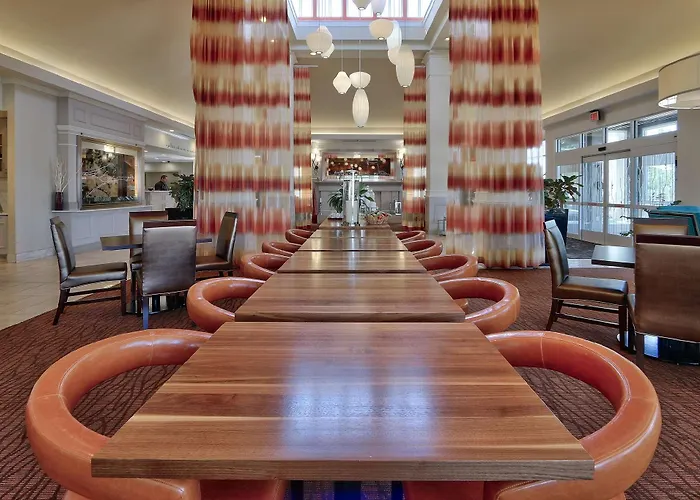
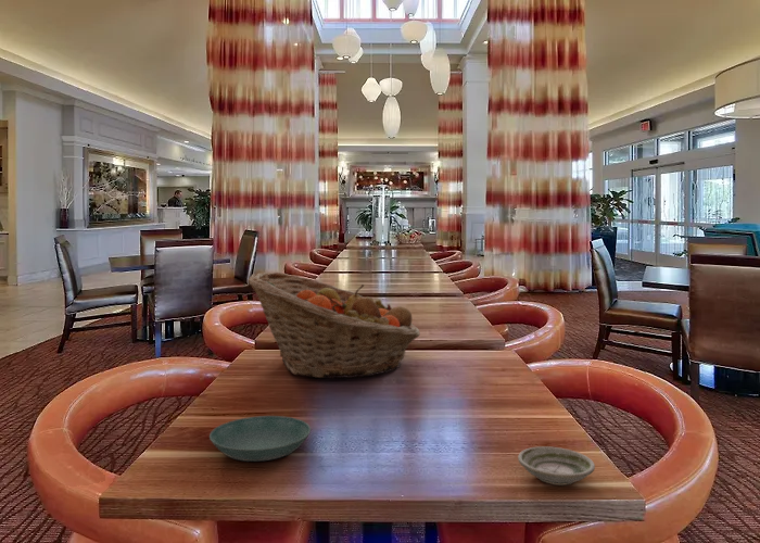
+ fruit basket (334, 317)
+ saucer (555, 468)
+ saucer (261, 439)
